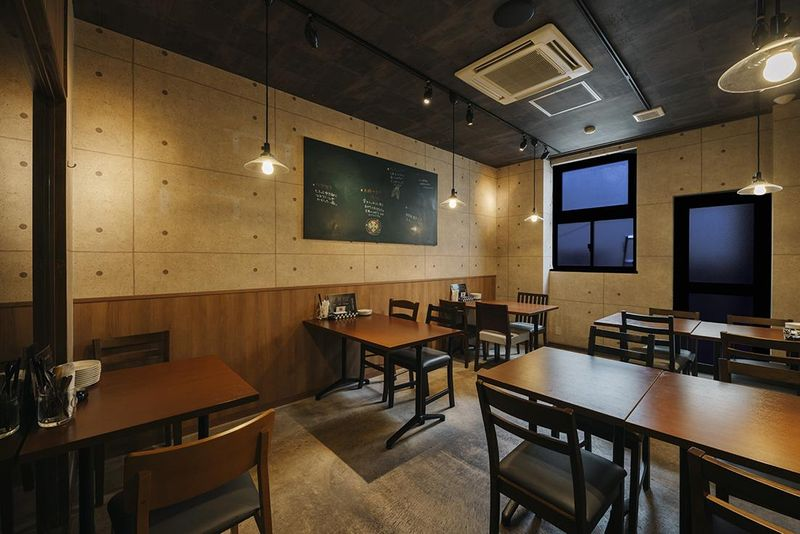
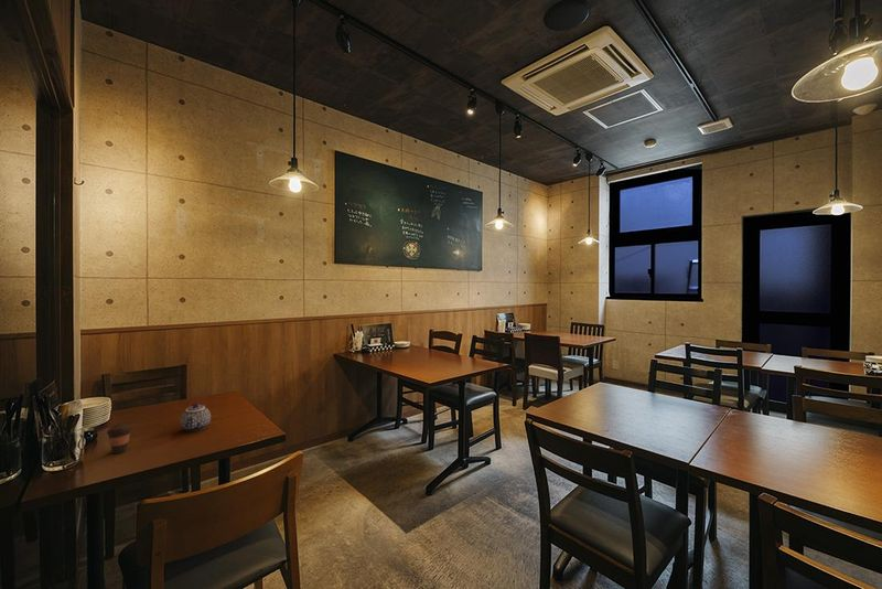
+ teapot (195, 416)
+ coffee cup (119, 438)
